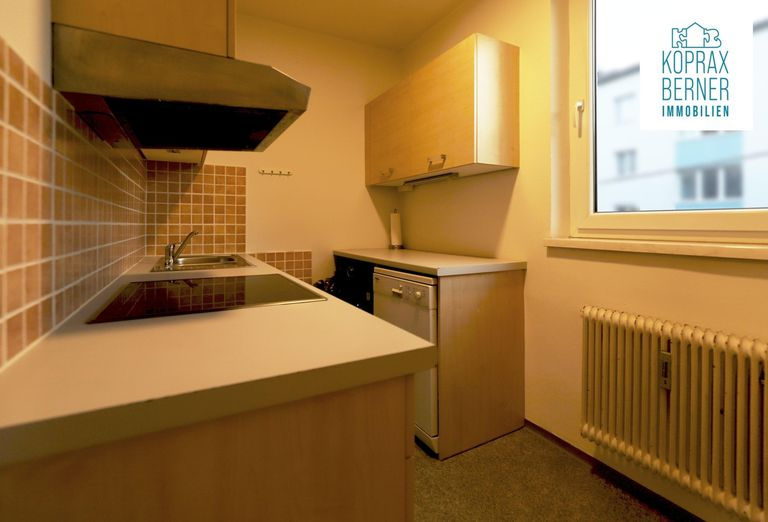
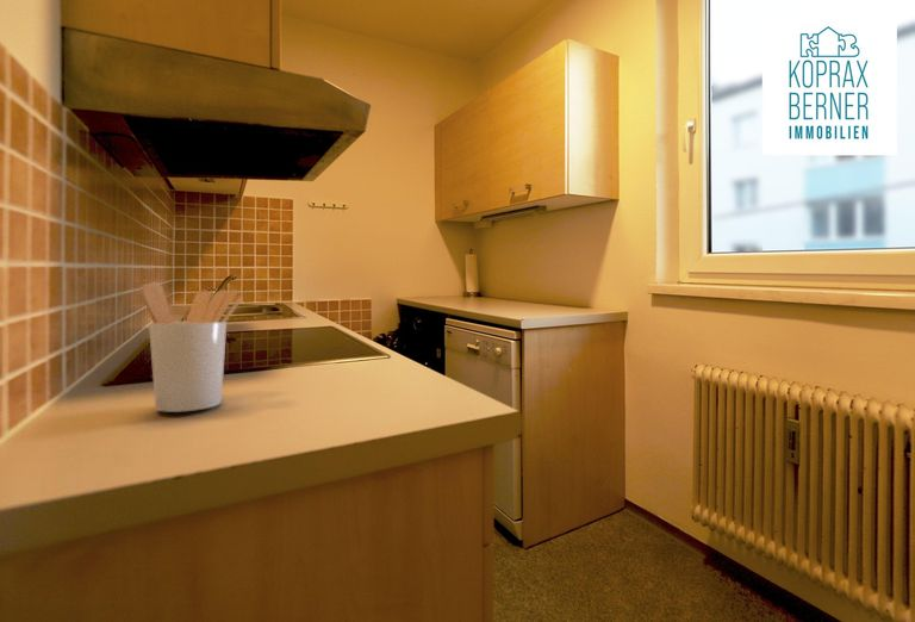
+ utensil holder (198, 342)
